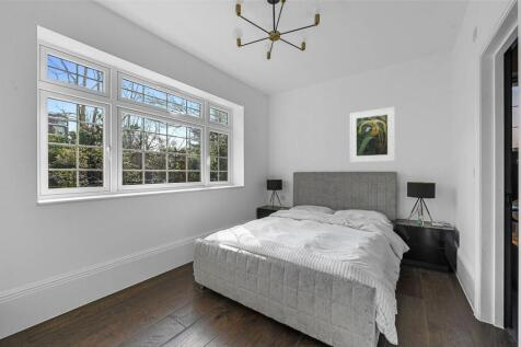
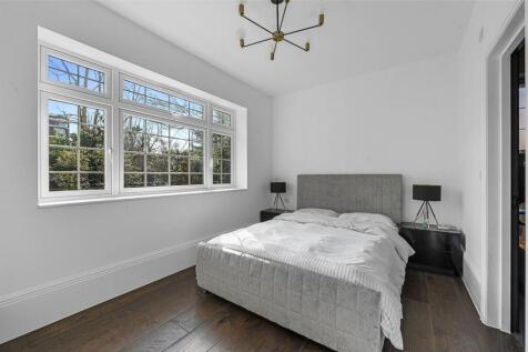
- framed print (371, 136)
